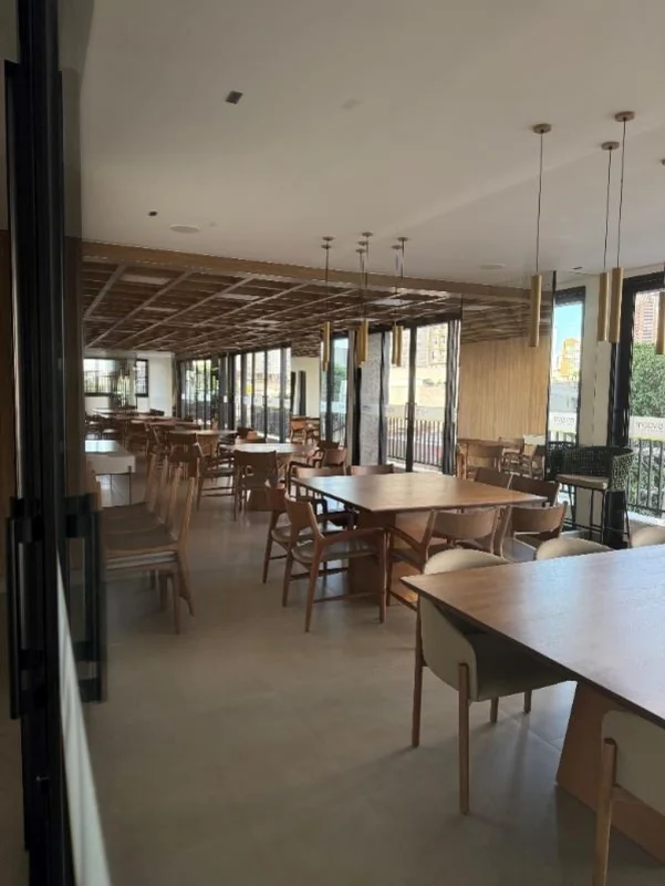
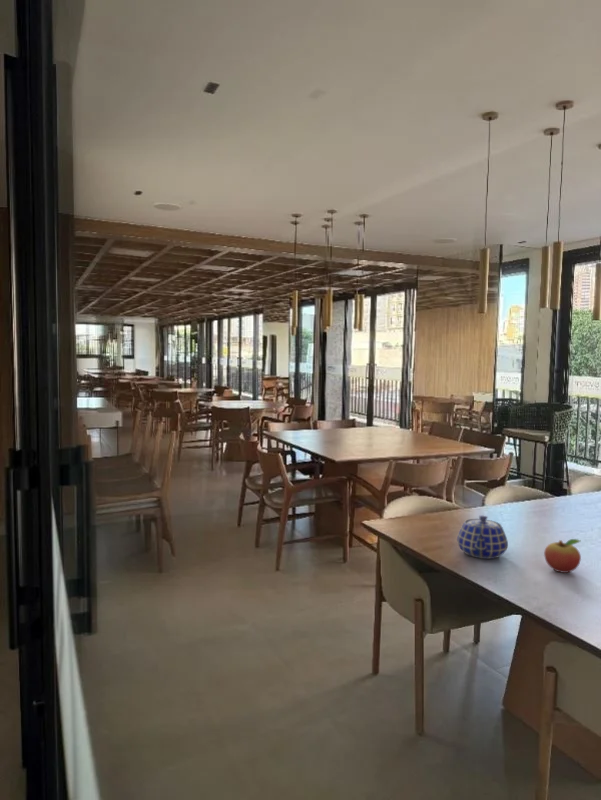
+ teapot (482, 535)
+ fruit (562, 553)
